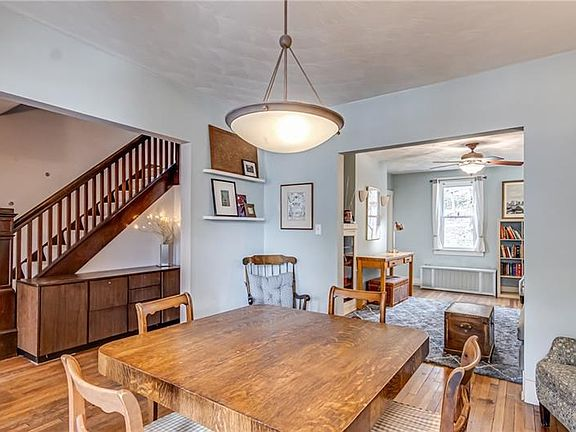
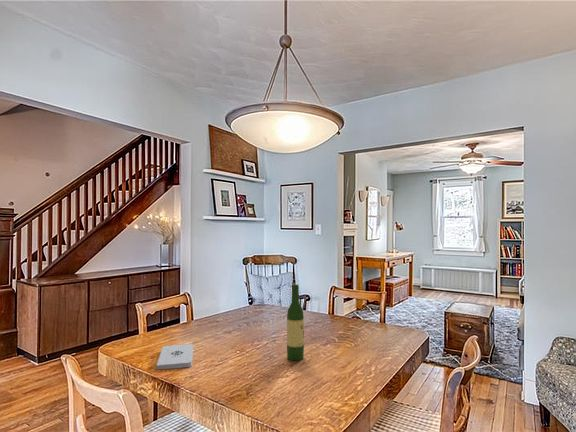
+ notepad (176, 355)
+ wine bottle (295, 321)
